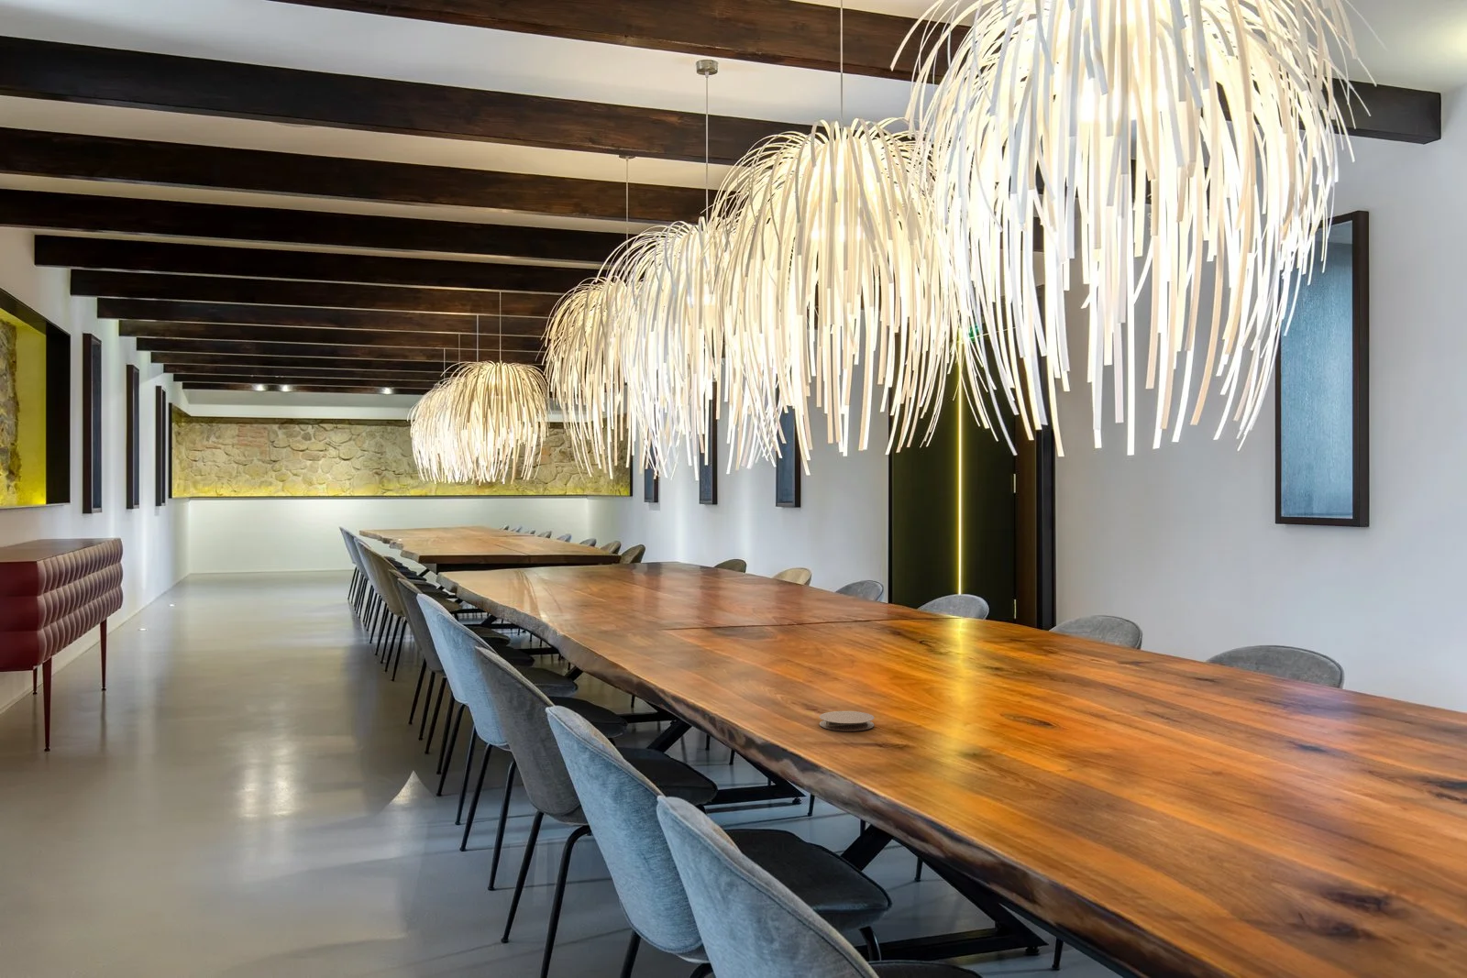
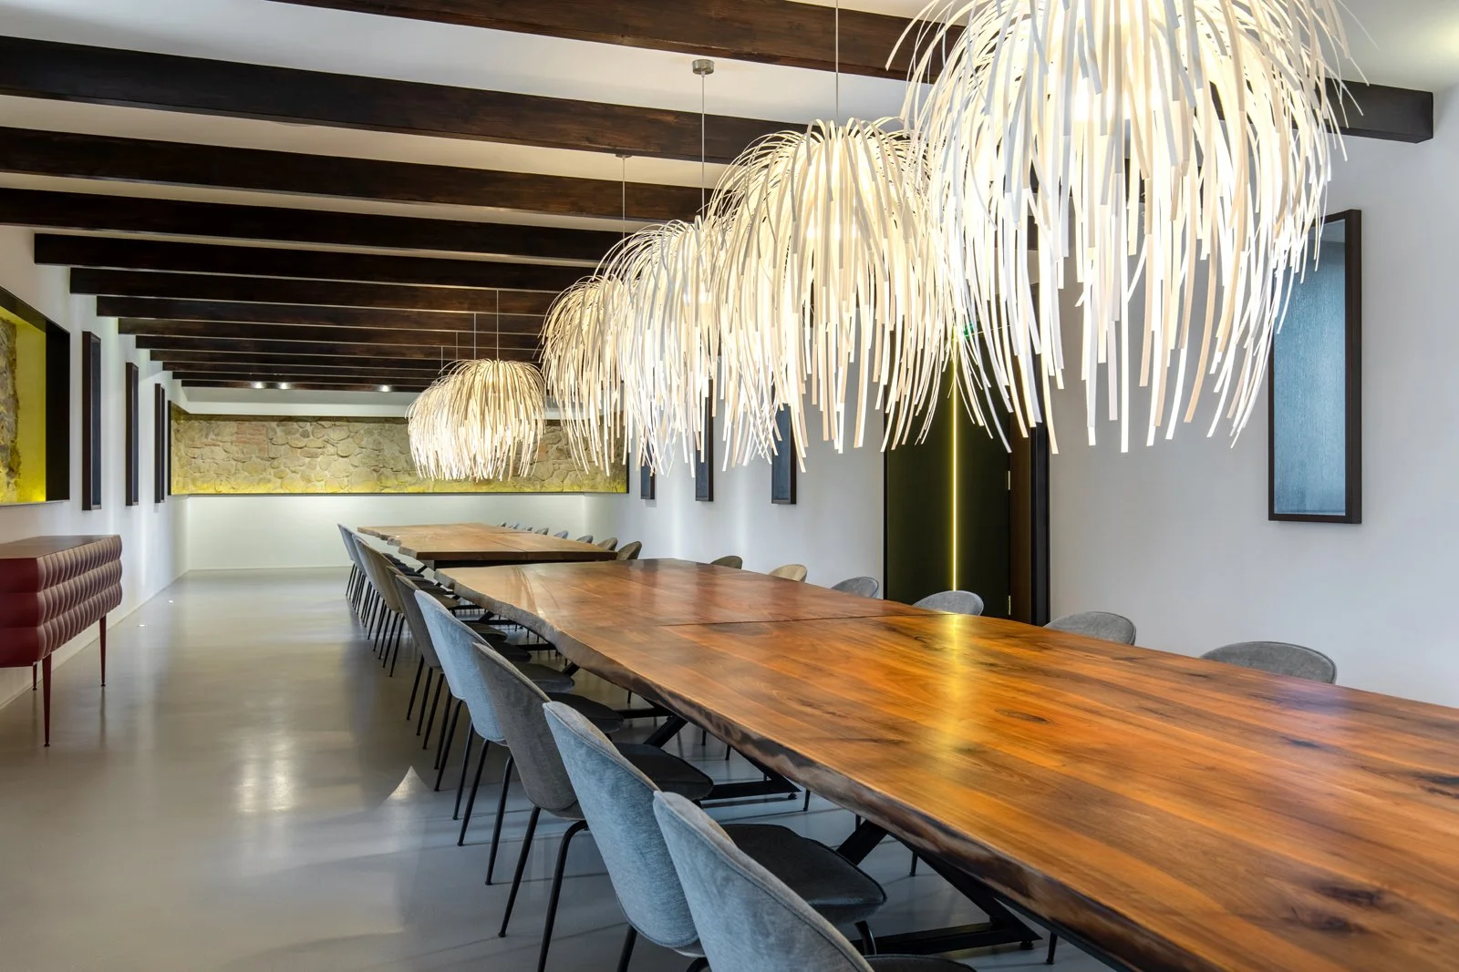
- coaster (846, 720)
